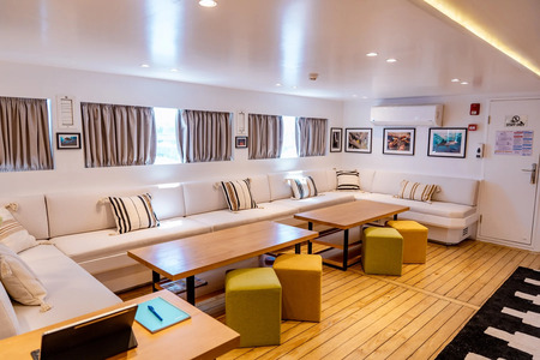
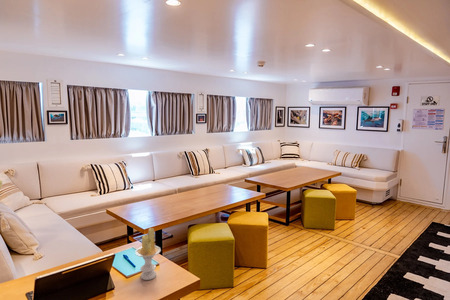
+ candle (148, 252)
